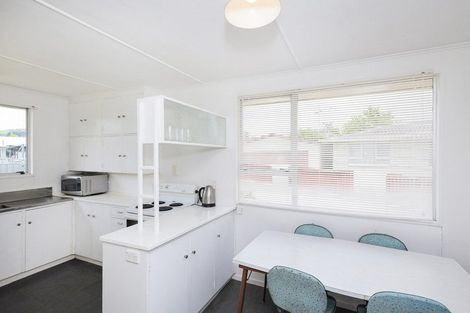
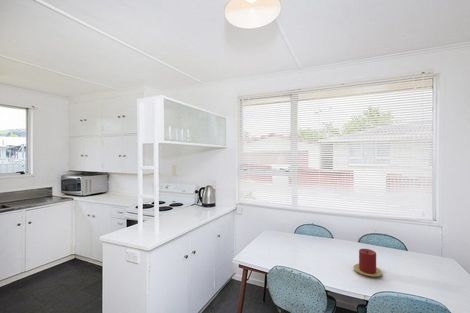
+ candle (367, 261)
